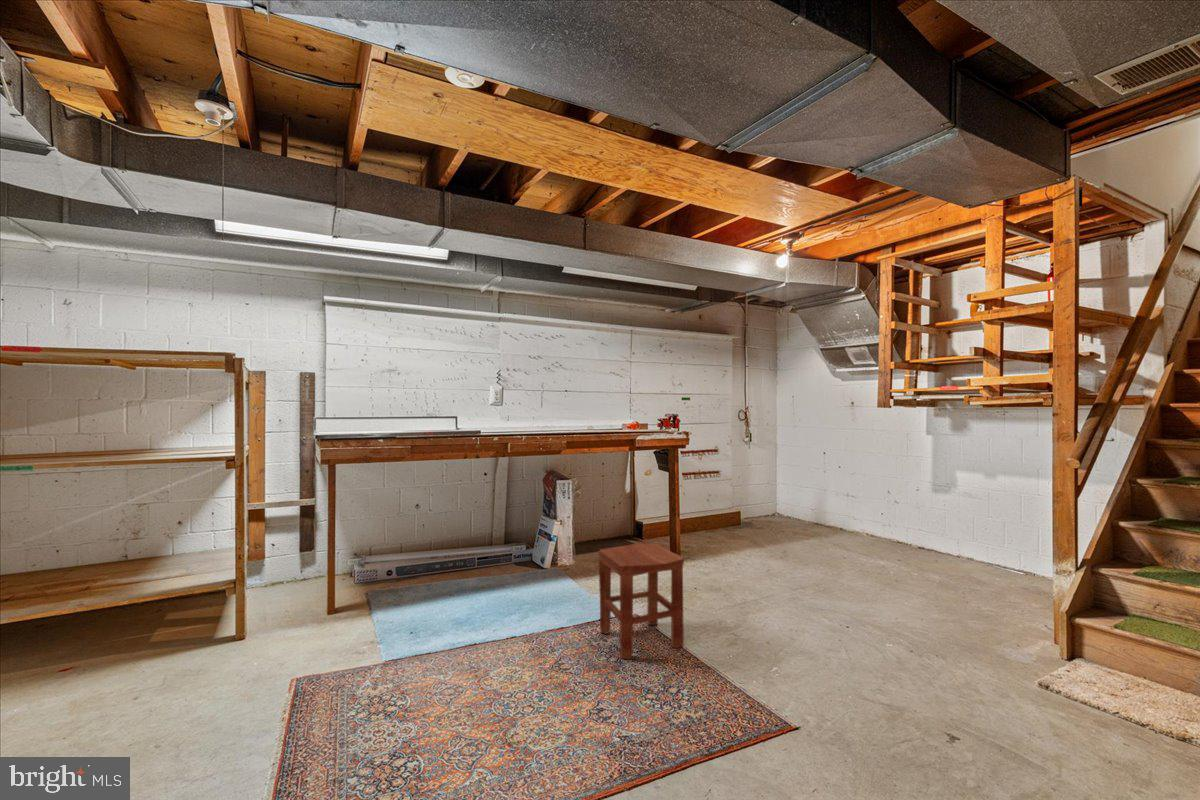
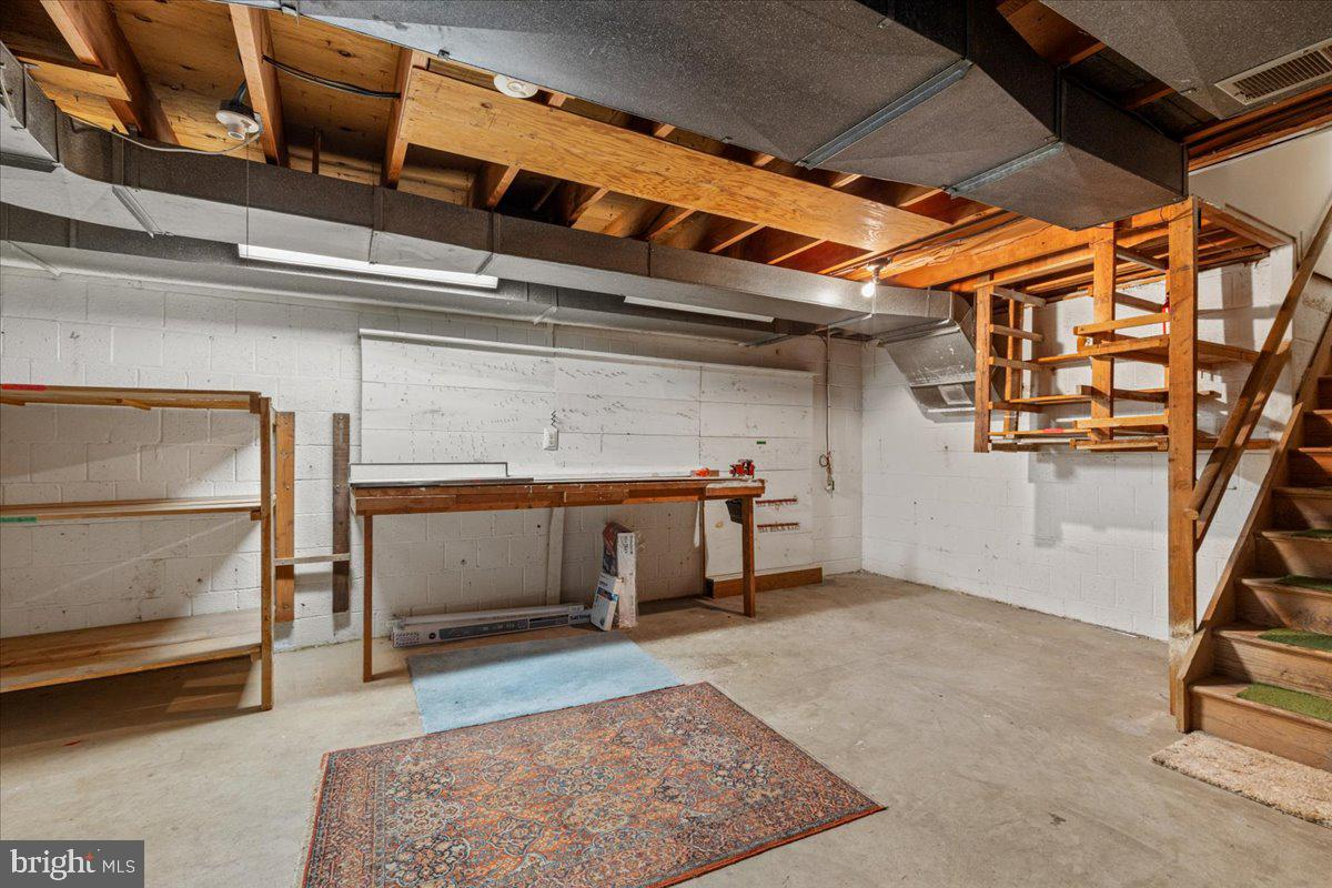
- stool (640, 595)
